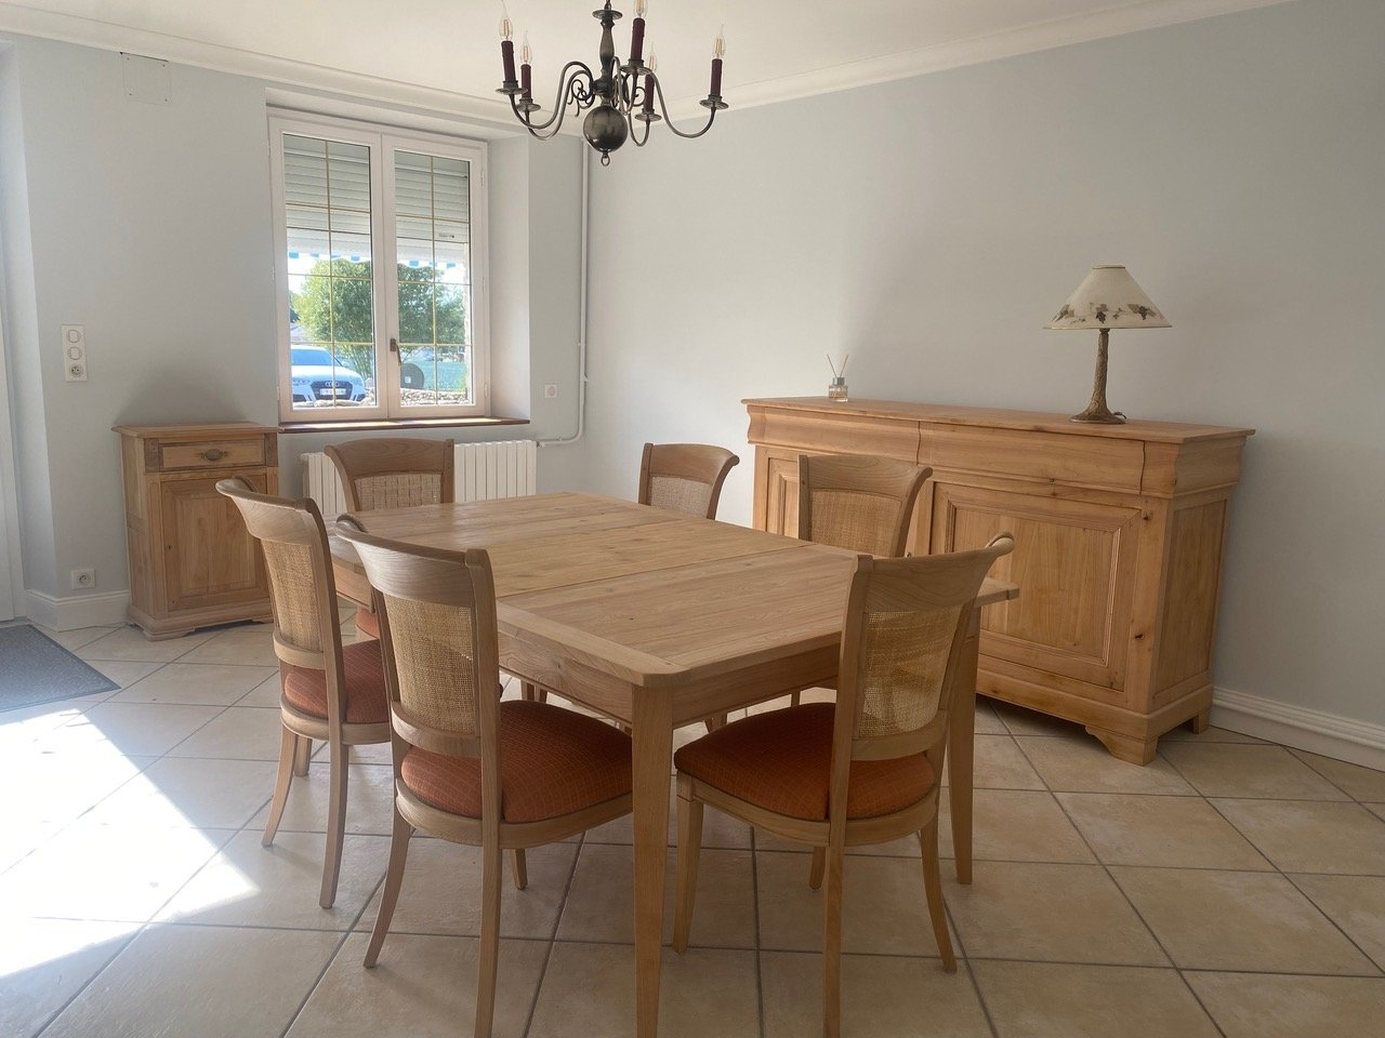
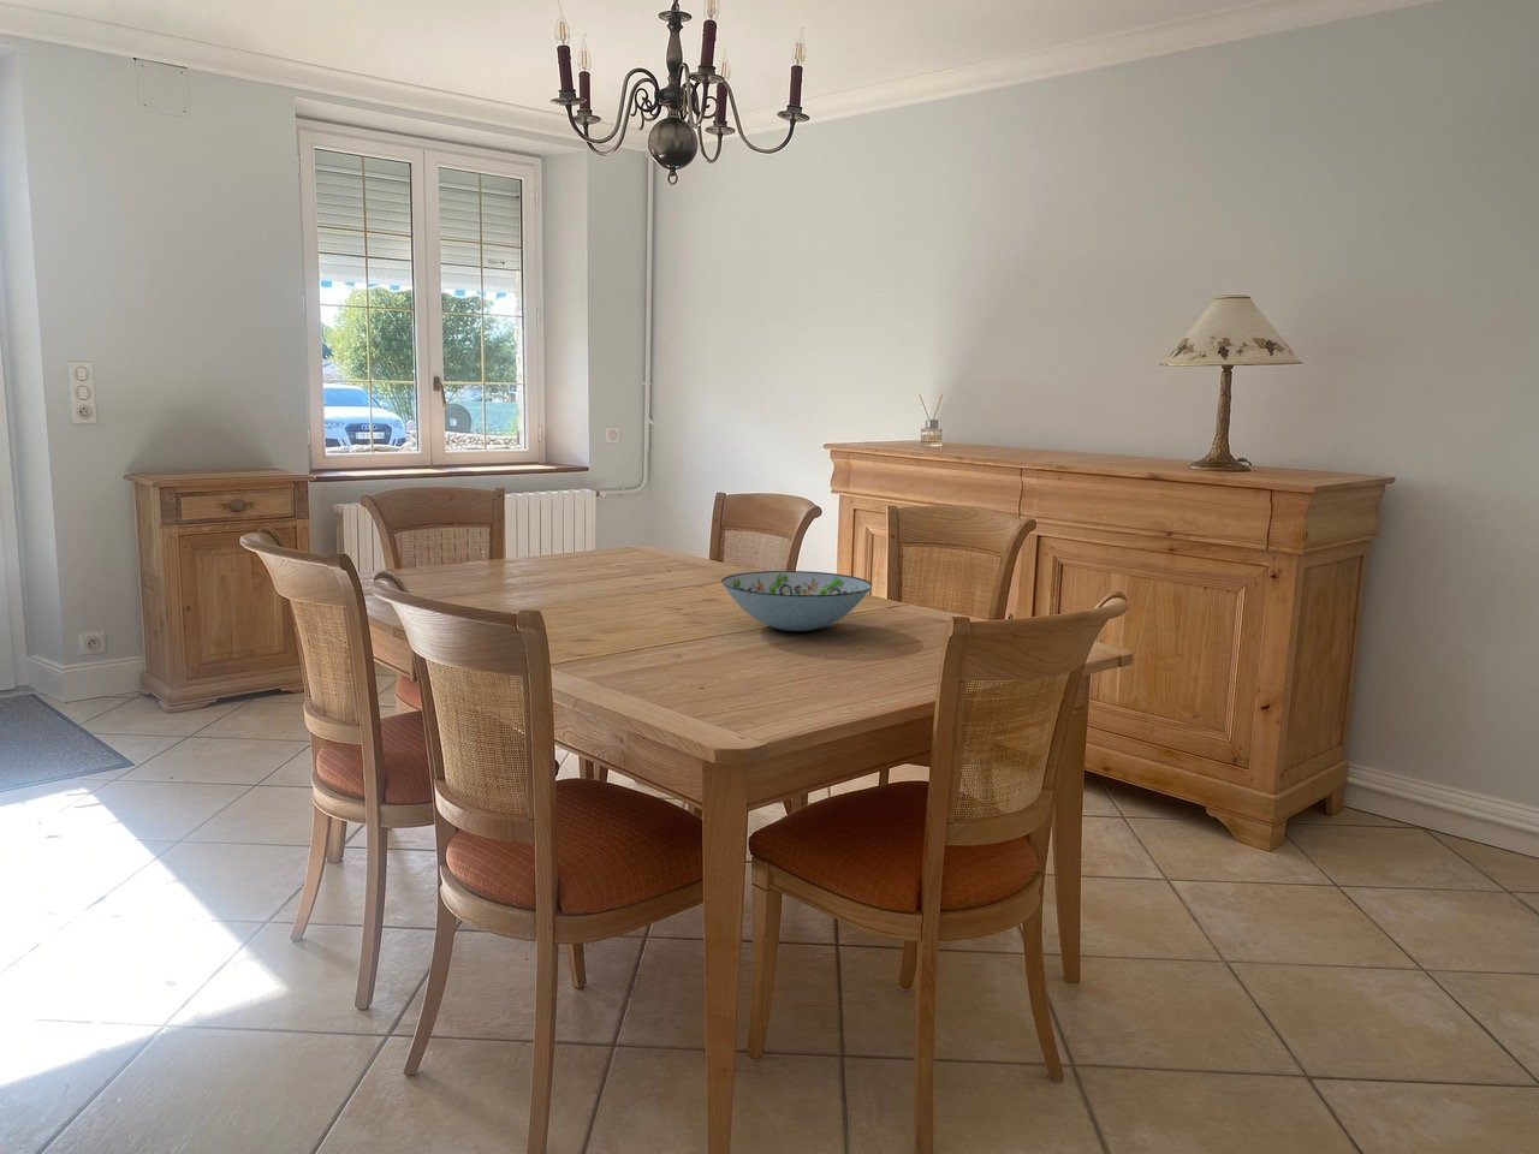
+ decorative bowl (796, 605)
